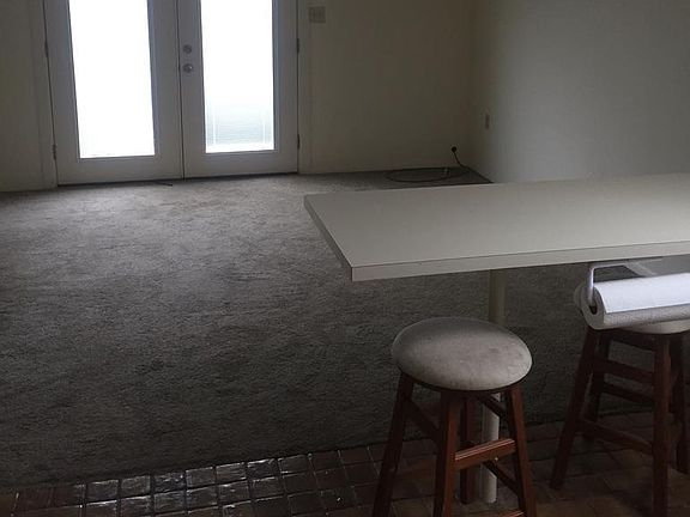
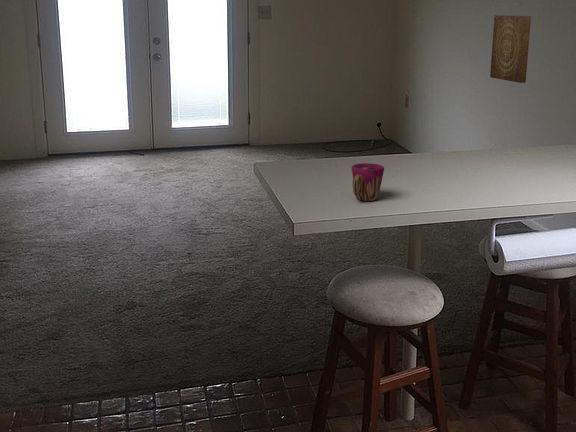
+ wall art (509, 48)
+ cup (365, 183)
